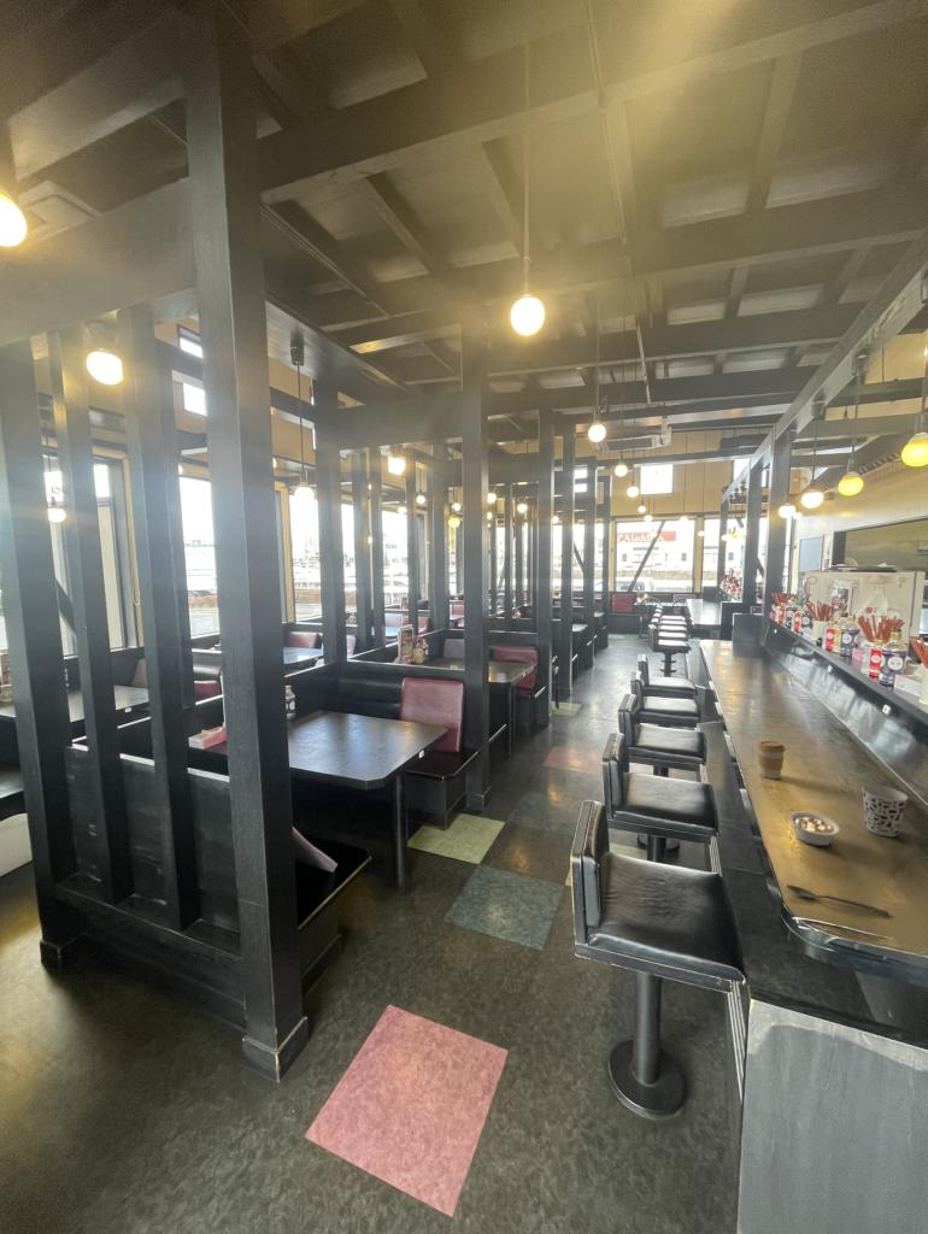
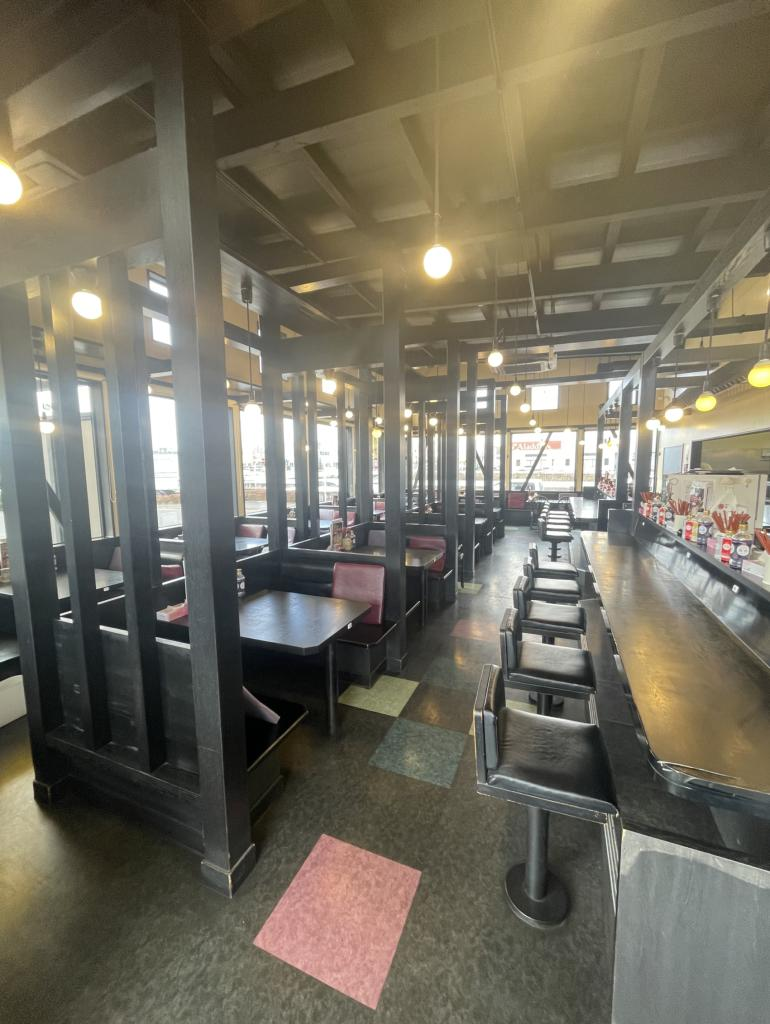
- legume (812, 829)
- cup (882, 811)
- spoon (835, 899)
- coffee cup (770, 758)
